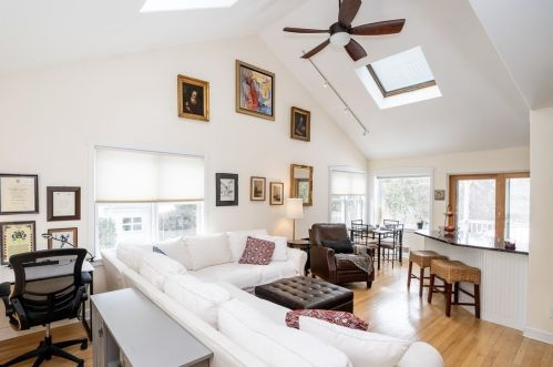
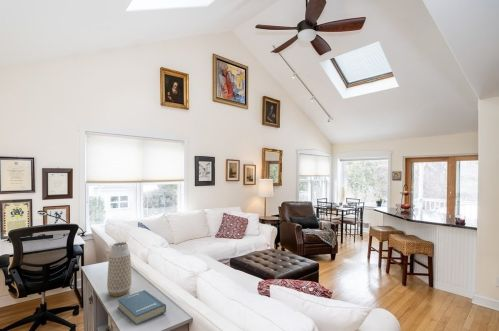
+ vase (119, 268)
+ book (141, 305)
